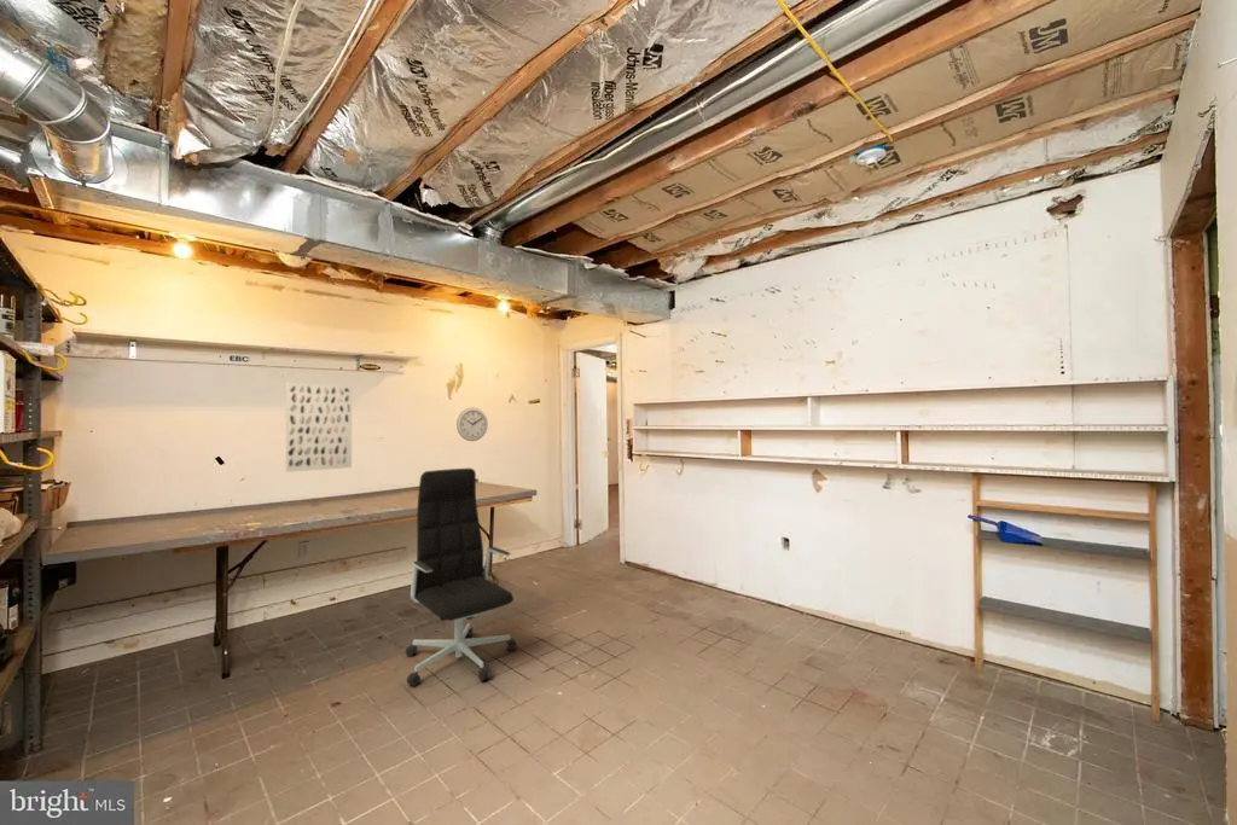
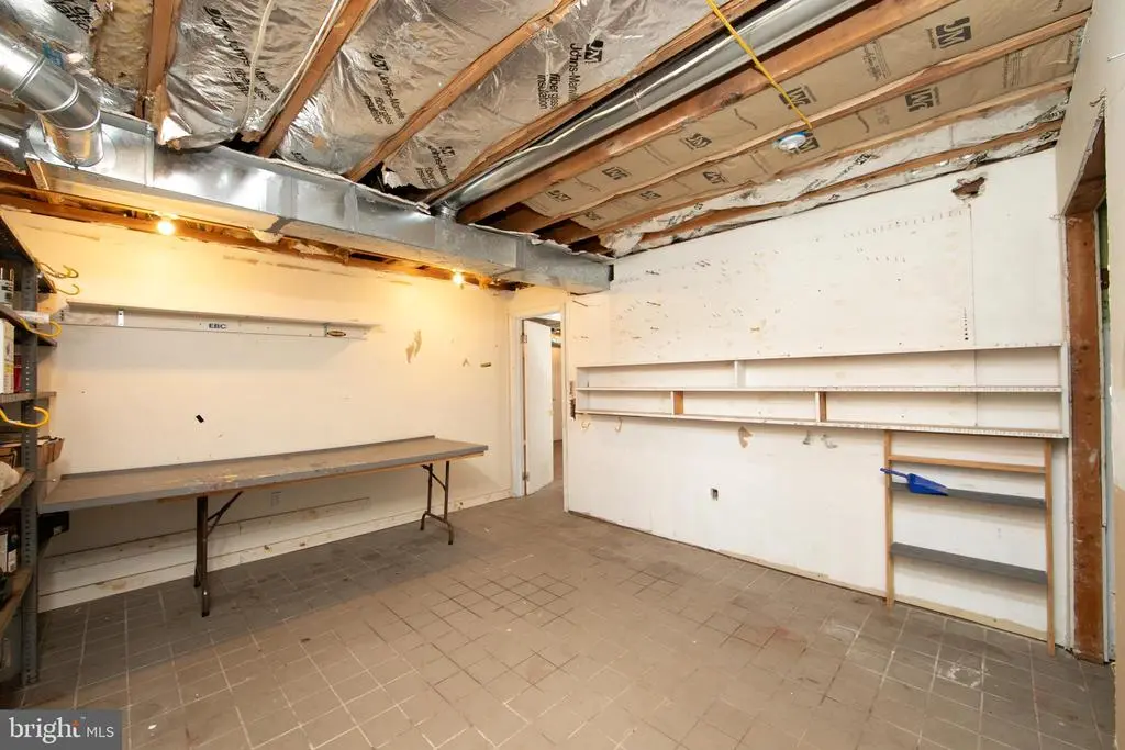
- office chair (460, 565)
- wall art (319, 426)
- wall clock (472, 424)
